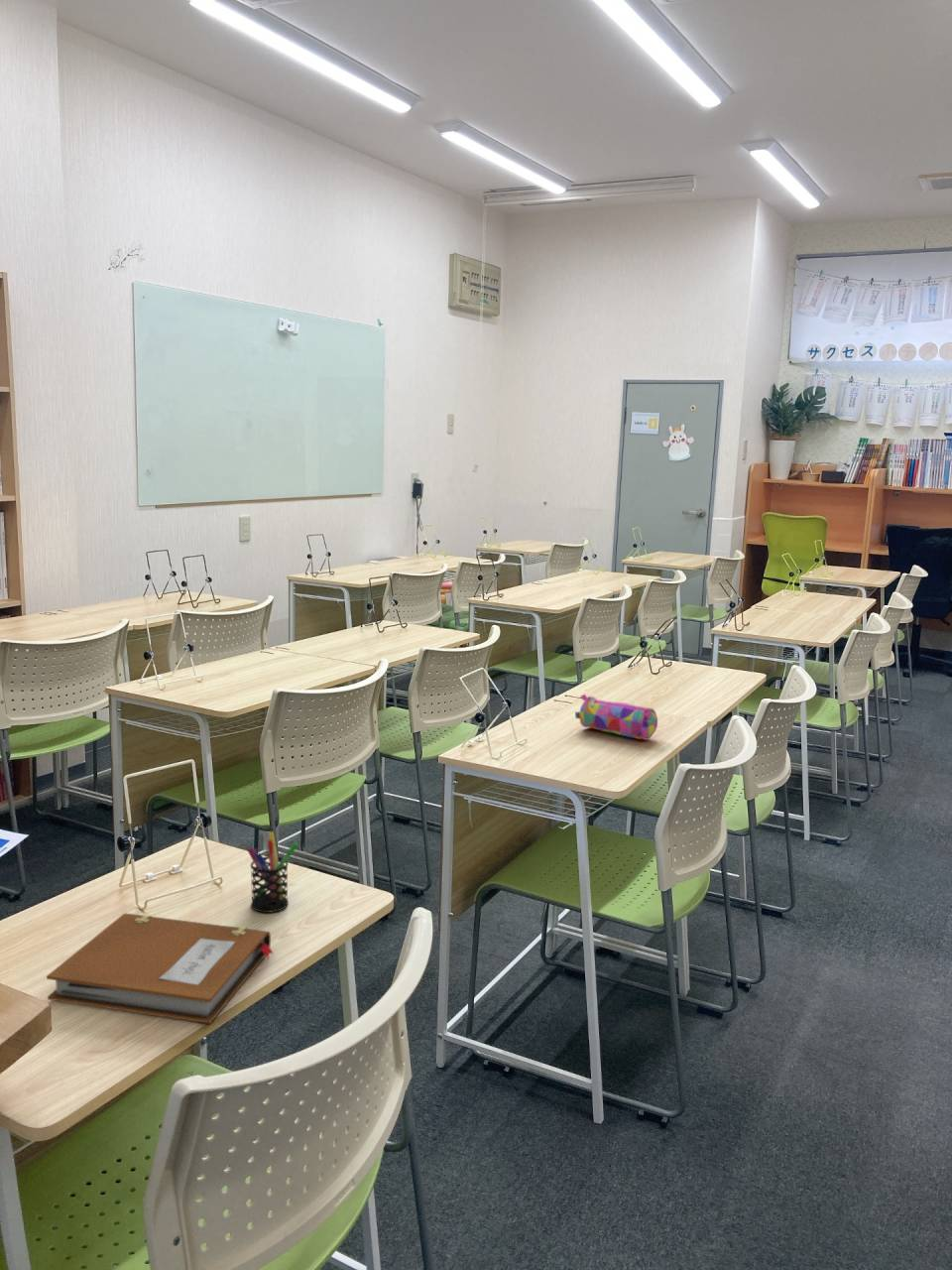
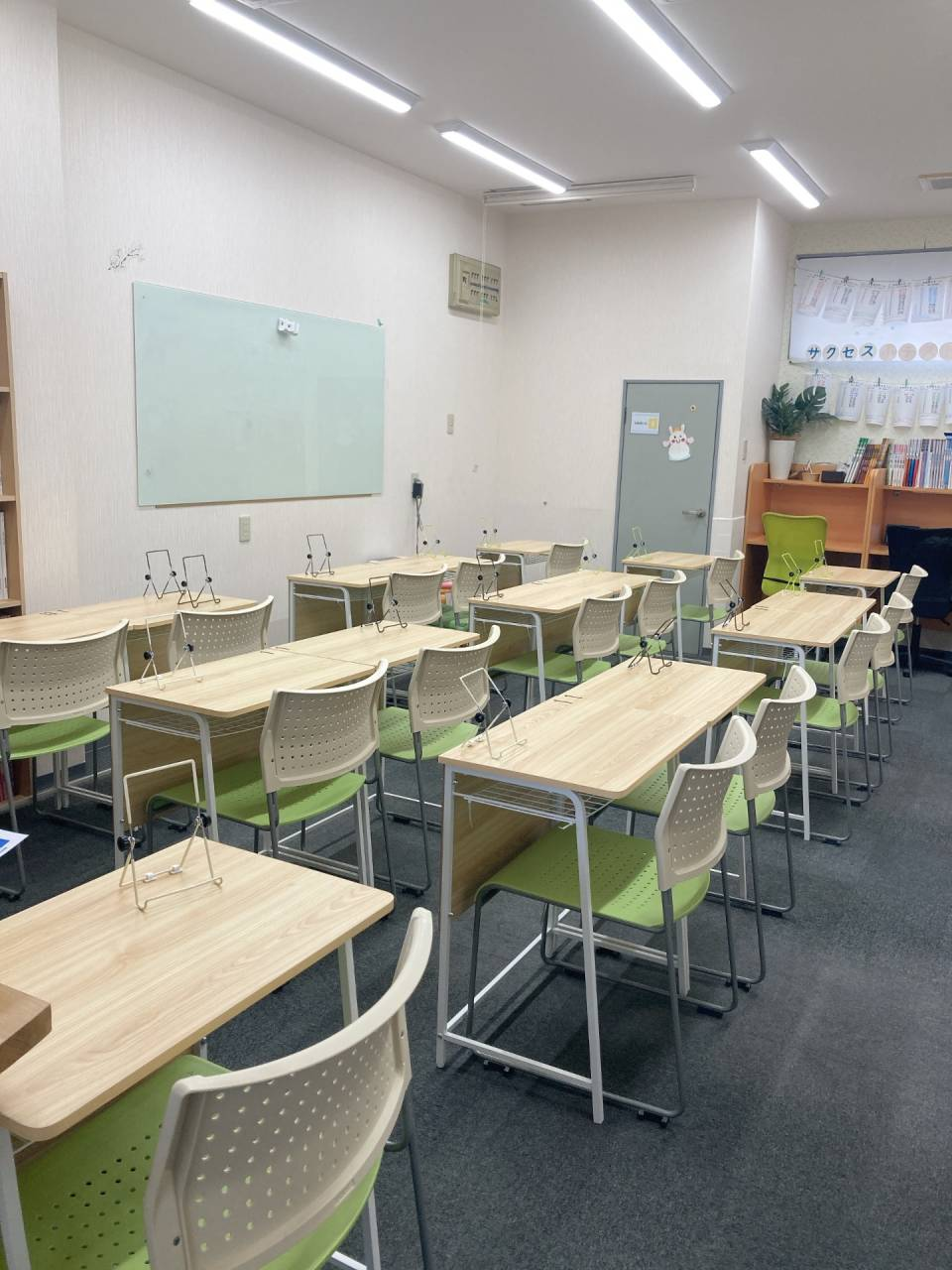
- pencil case (616, 716)
- pen holder (274, 869)
- notebook (170, 962)
